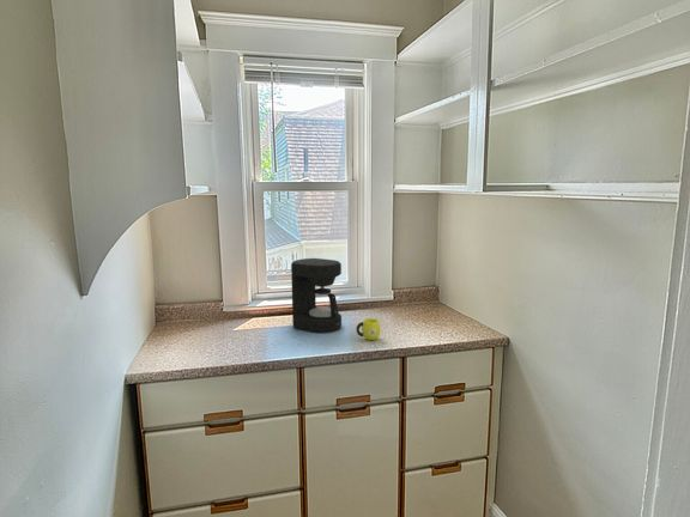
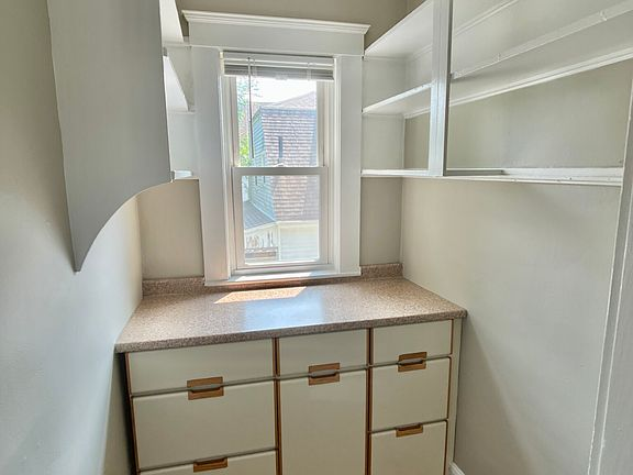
- coffee maker (317, 293)
- cup (368, 329)
